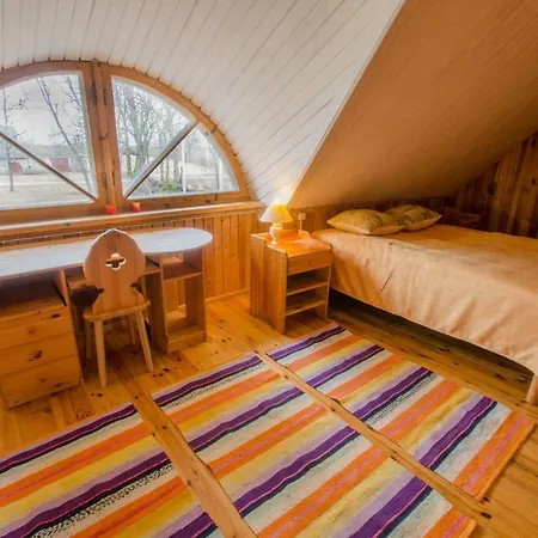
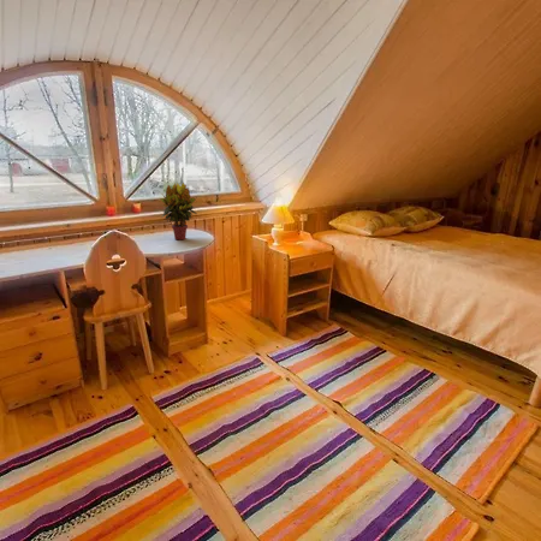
+ potted plant (179, 210)
